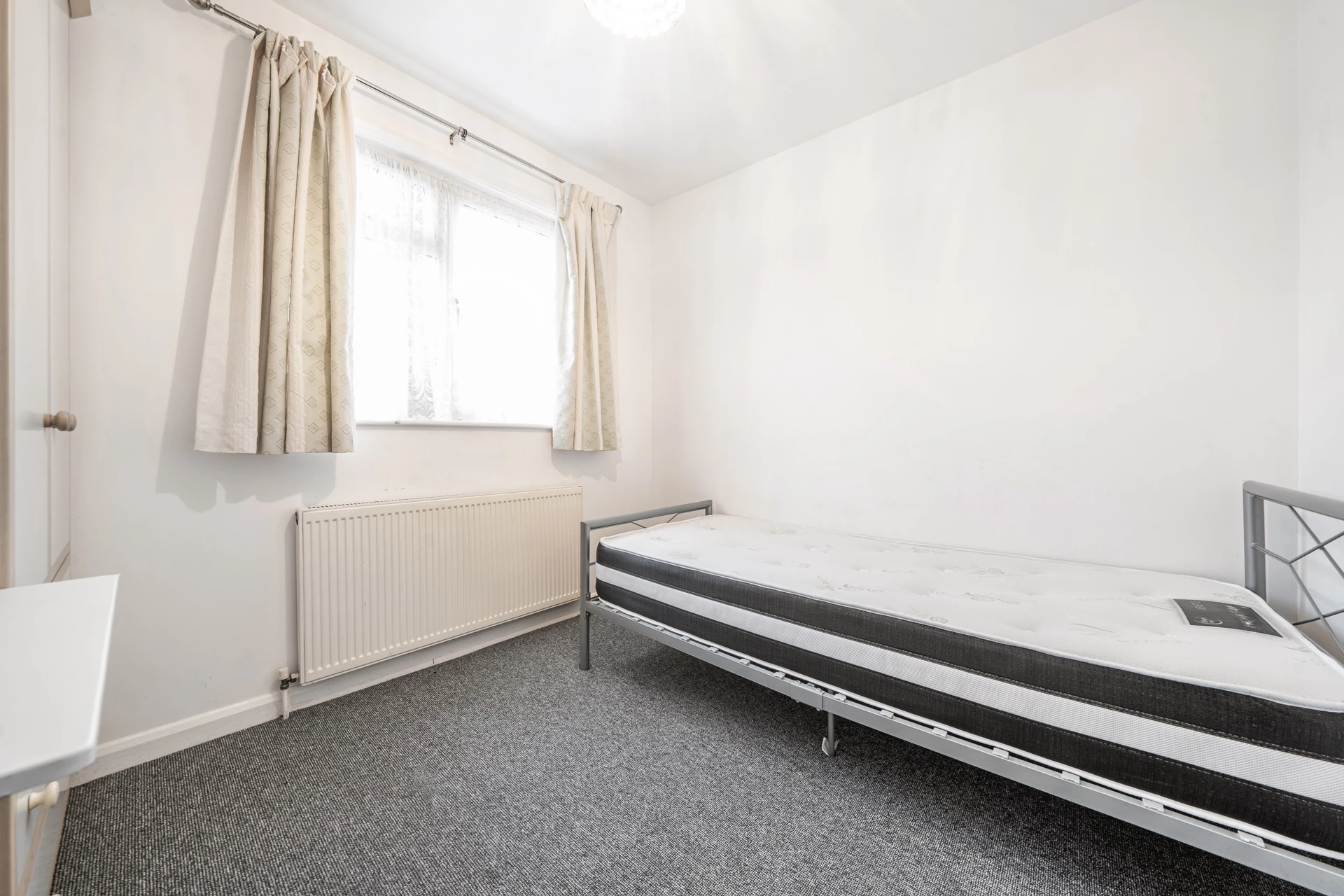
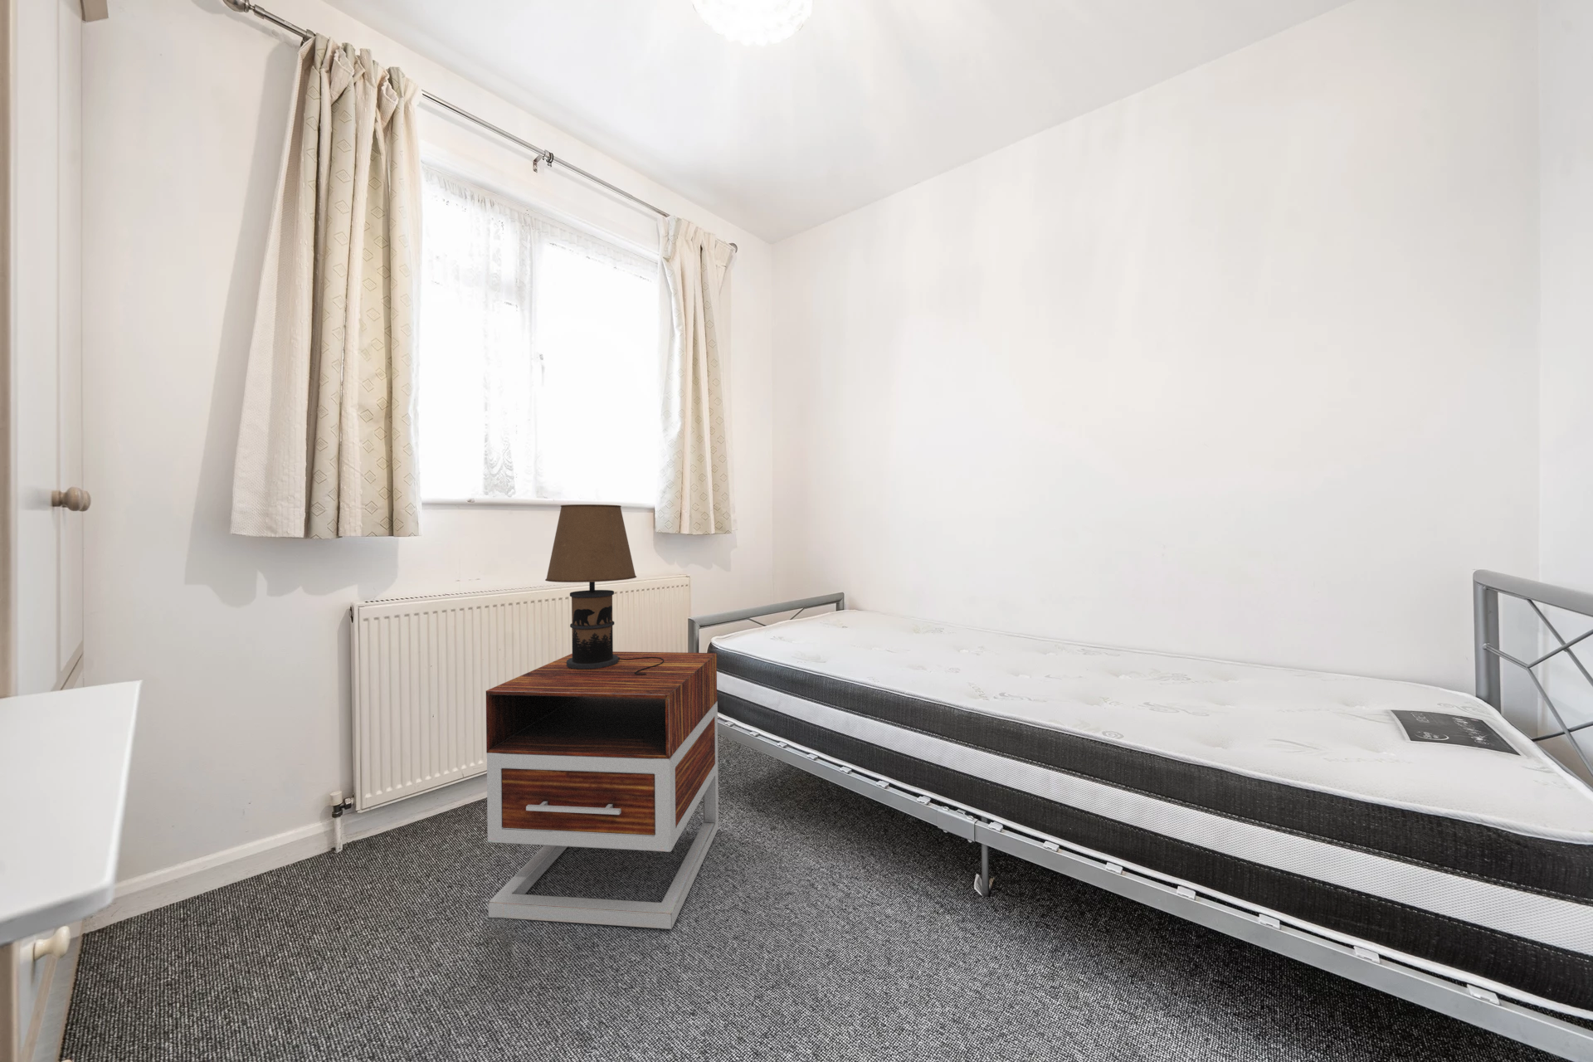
+ table lamp (606, 581)
+ nightstand (615, 770)
